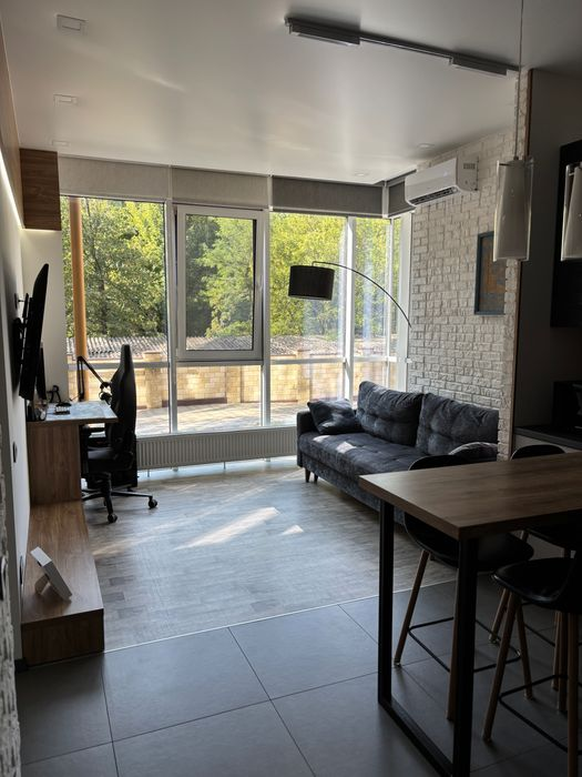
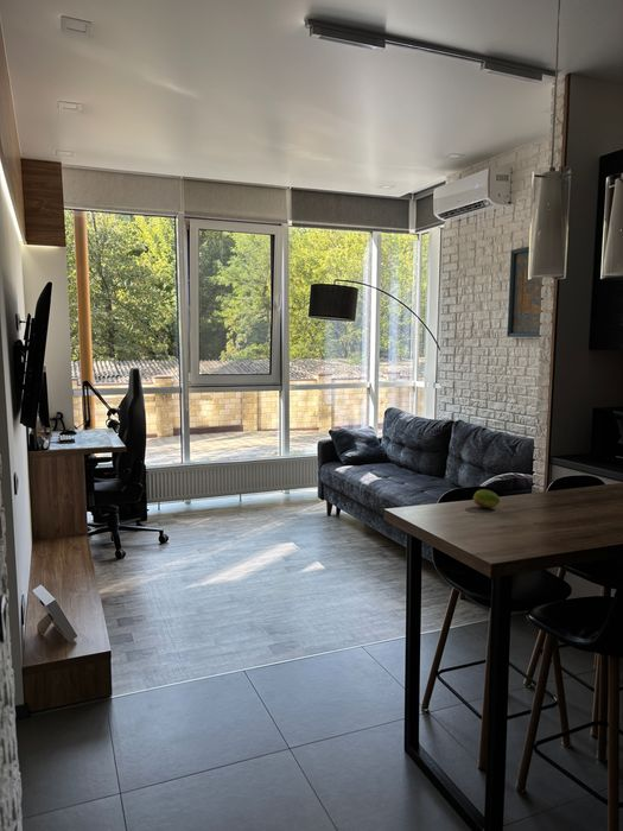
+ fruit (485, 499)
